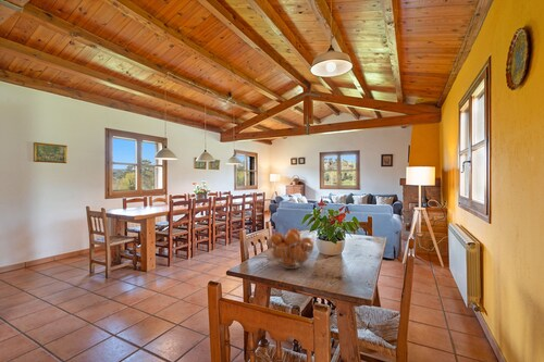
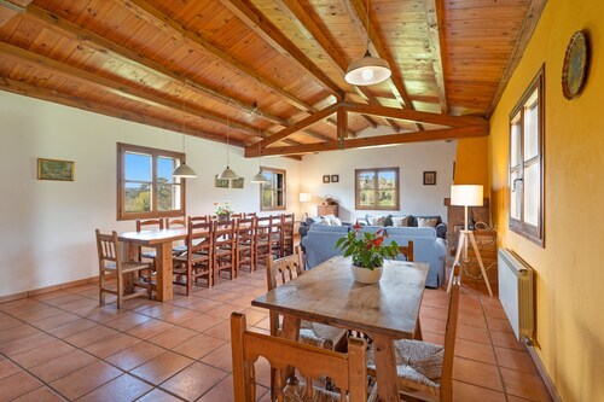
- fruit basket (290, 247)
